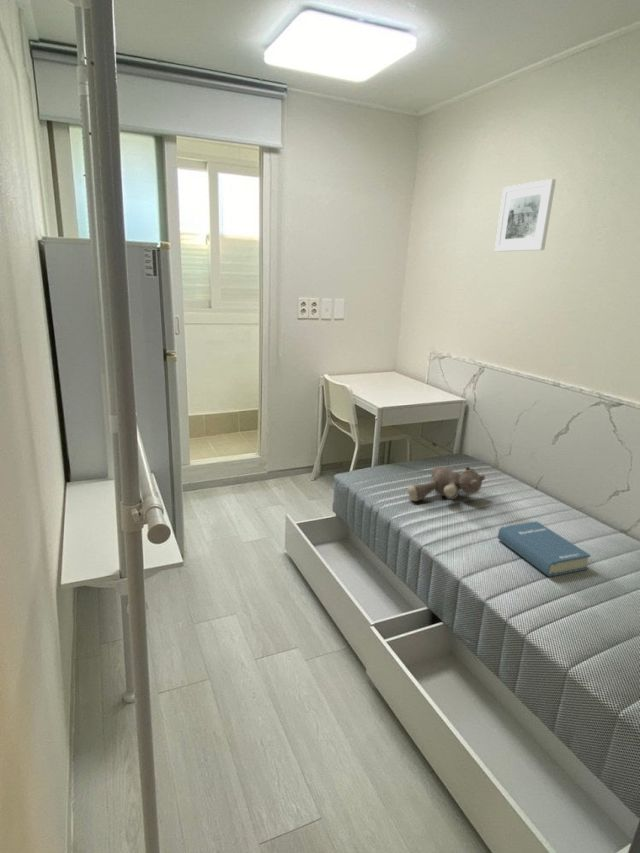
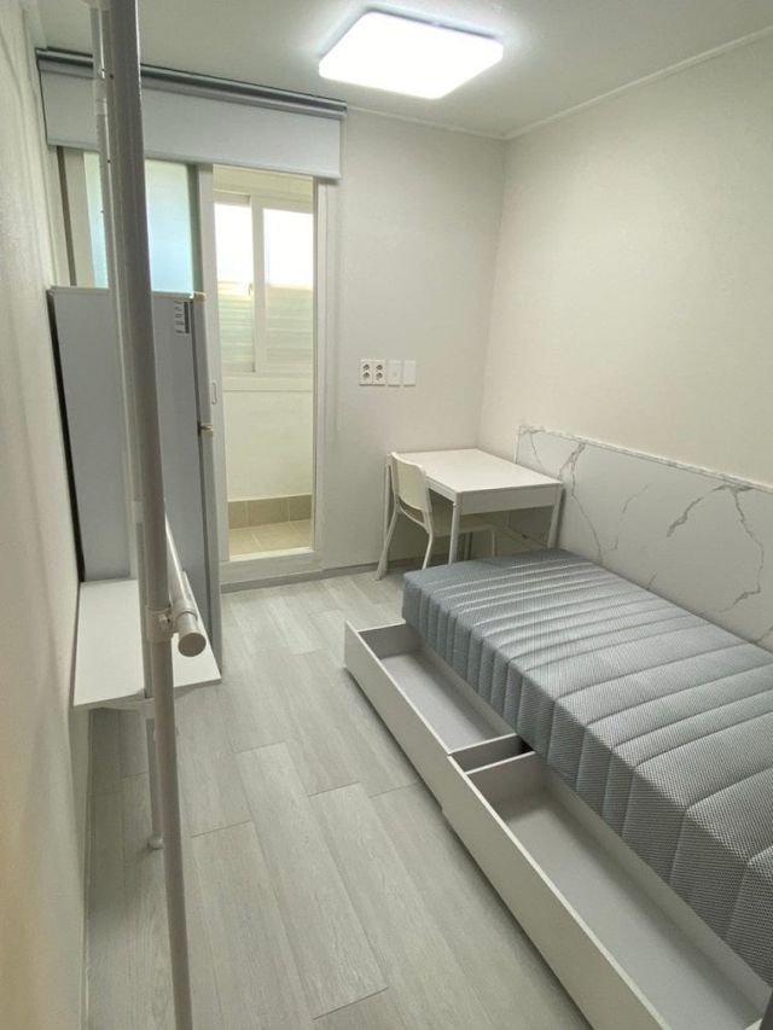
- hardback book (541, 547)
- stuffed bear (449, 479)
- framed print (523, 217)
